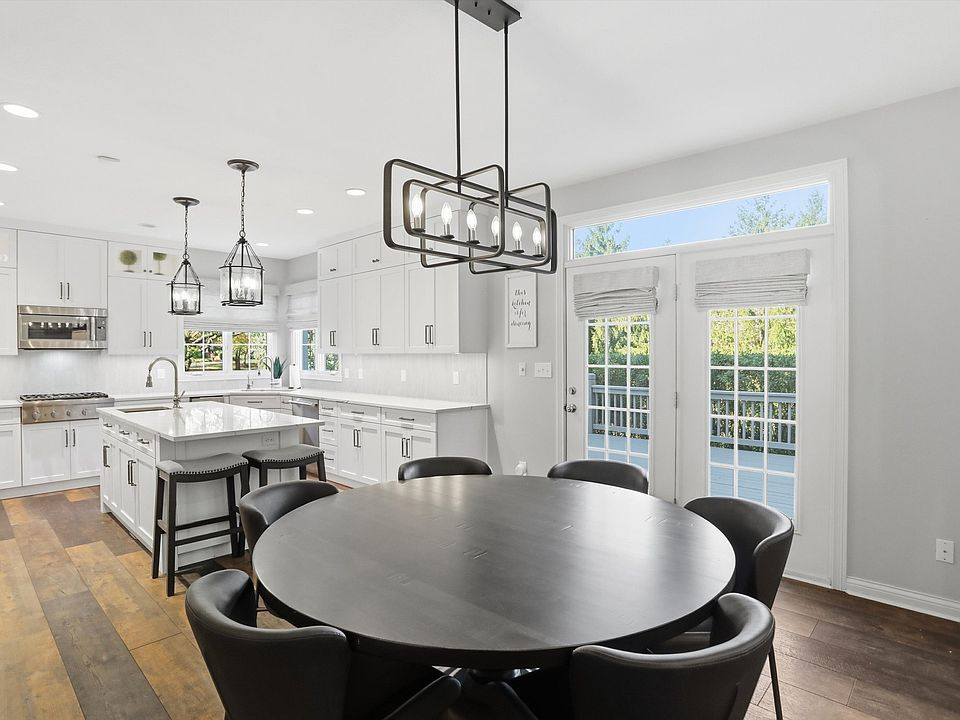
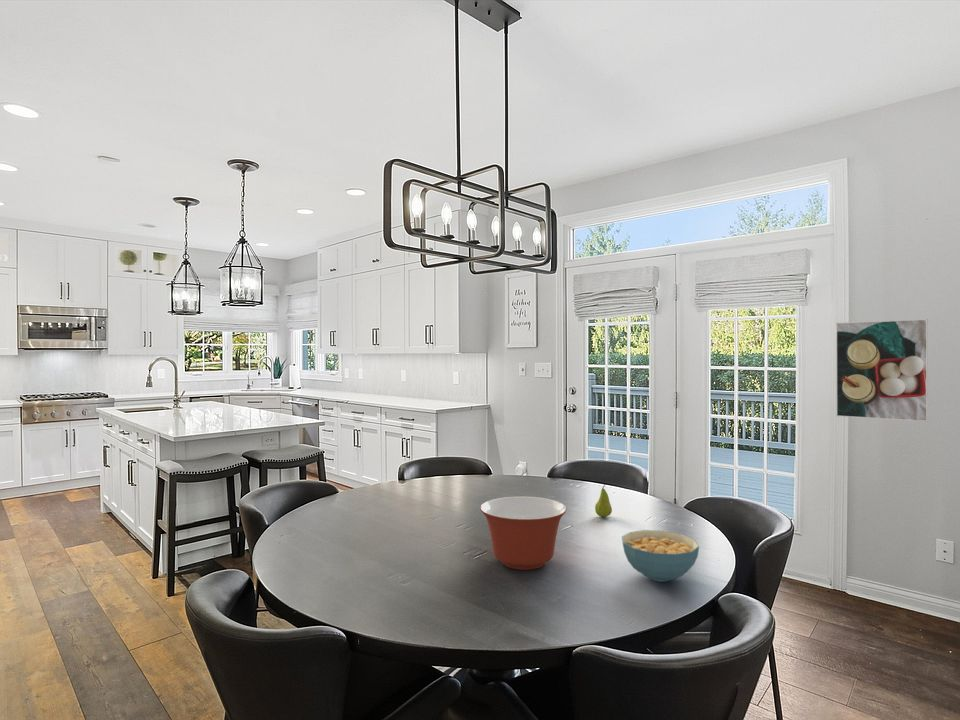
+ mixing bowl (523, 534)
+ fruit (603, 500)
+ cereal bowl (659, 559)
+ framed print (880, 369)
